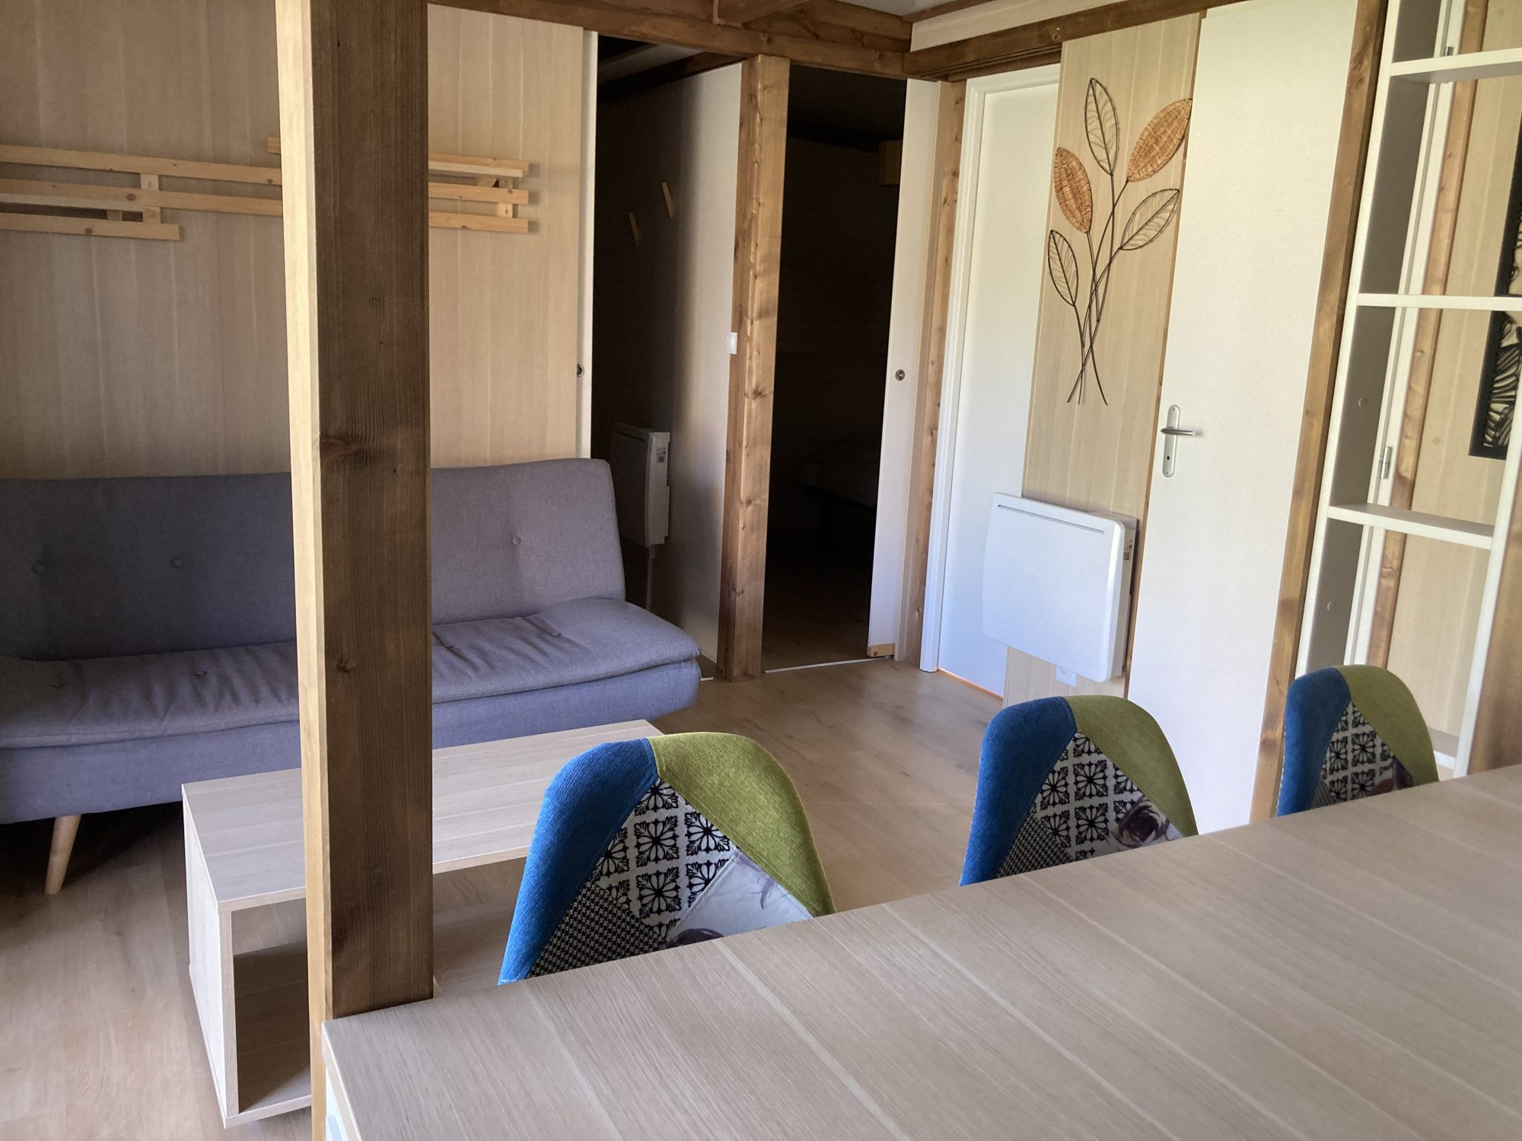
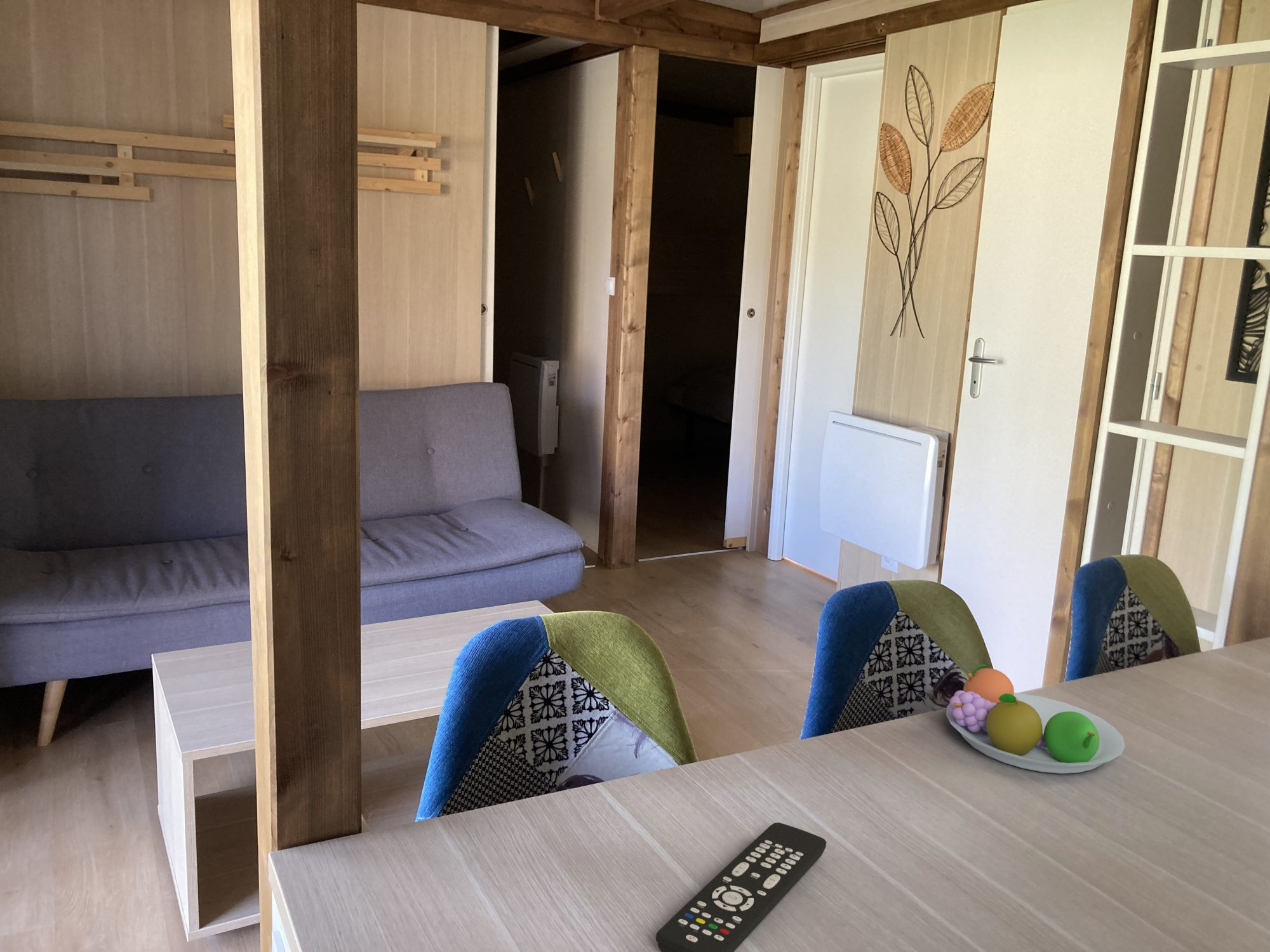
+ fruit bowl (1036, 713)
+ remote control (747, 891)
